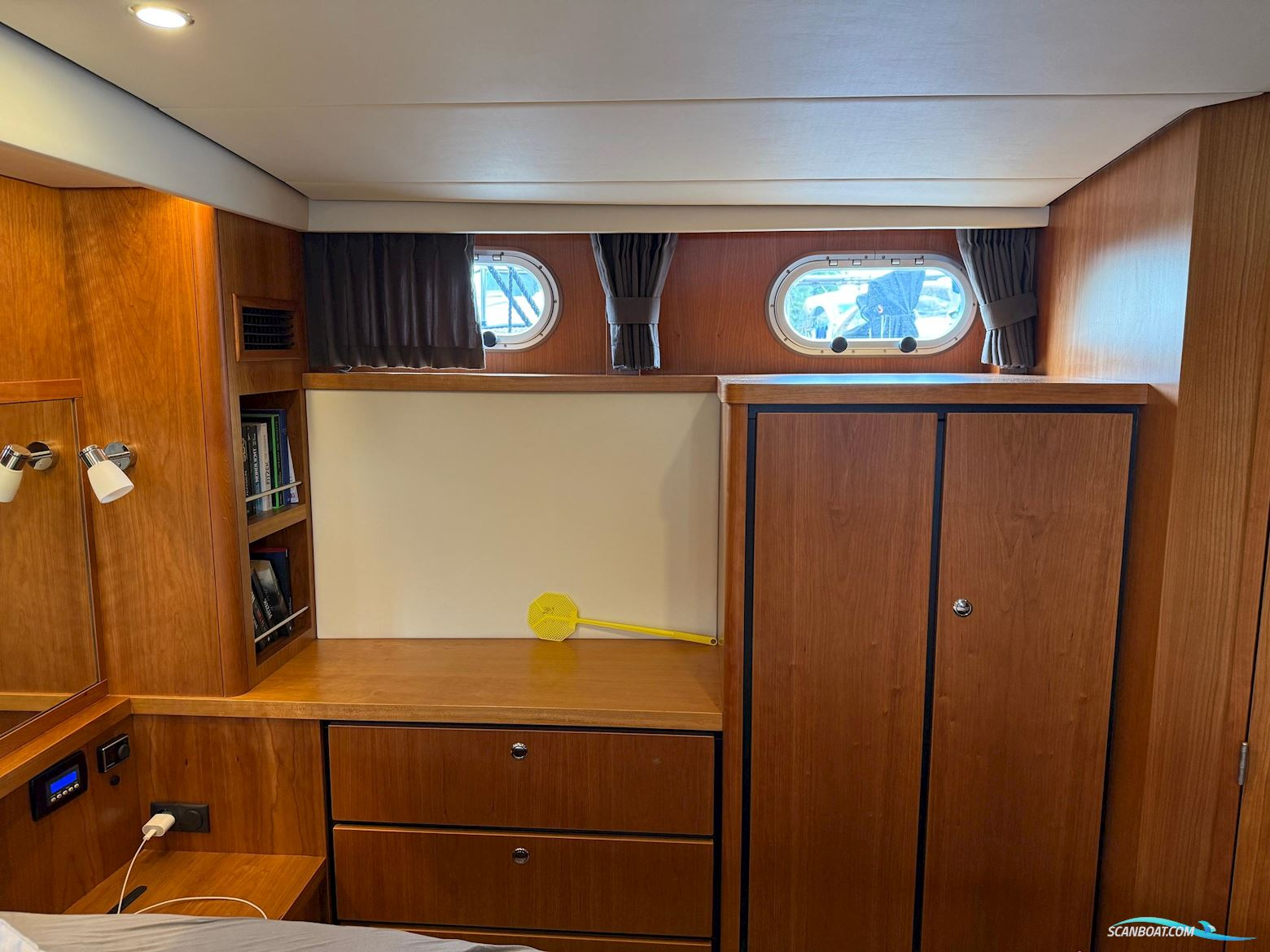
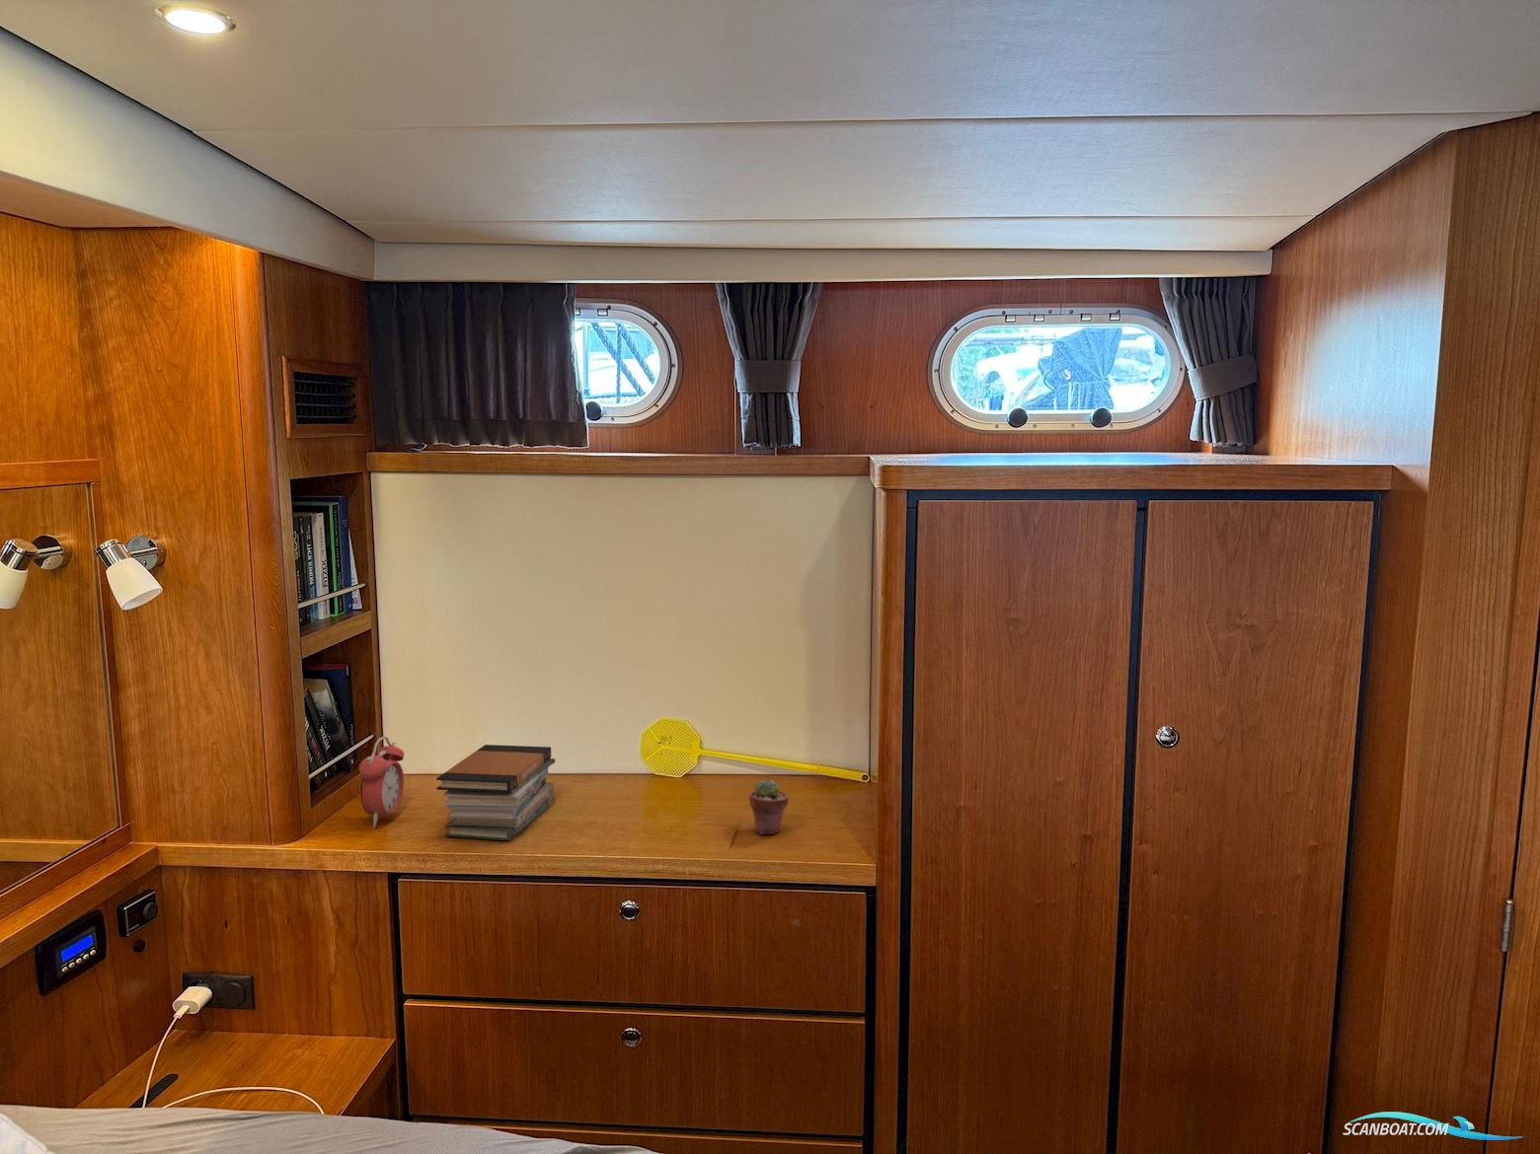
+ alarm clock (382, 779)
+ book stack (498, 790)
+ potted succulent (768, 805)
